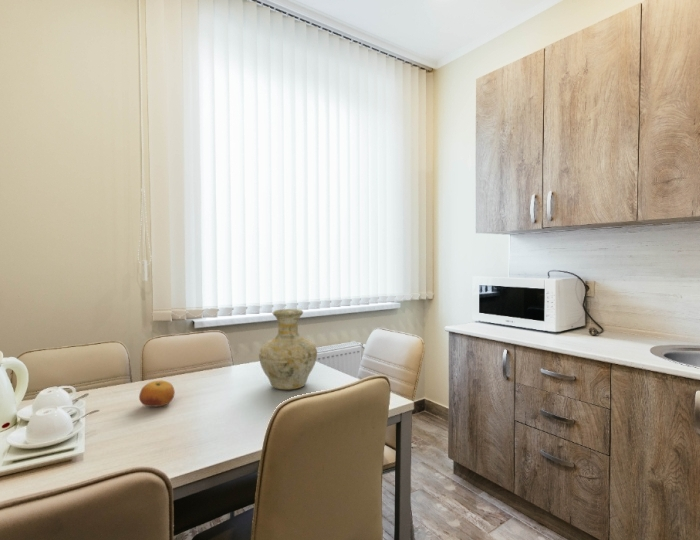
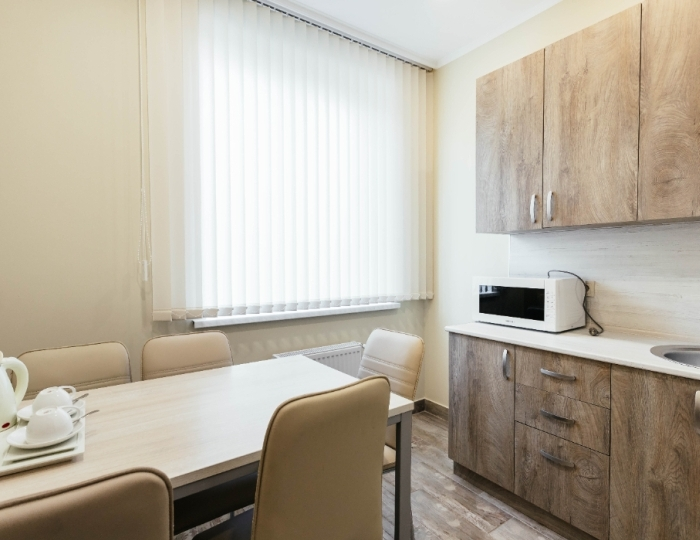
- fruit (157, 393)
- vase (288, 348)
